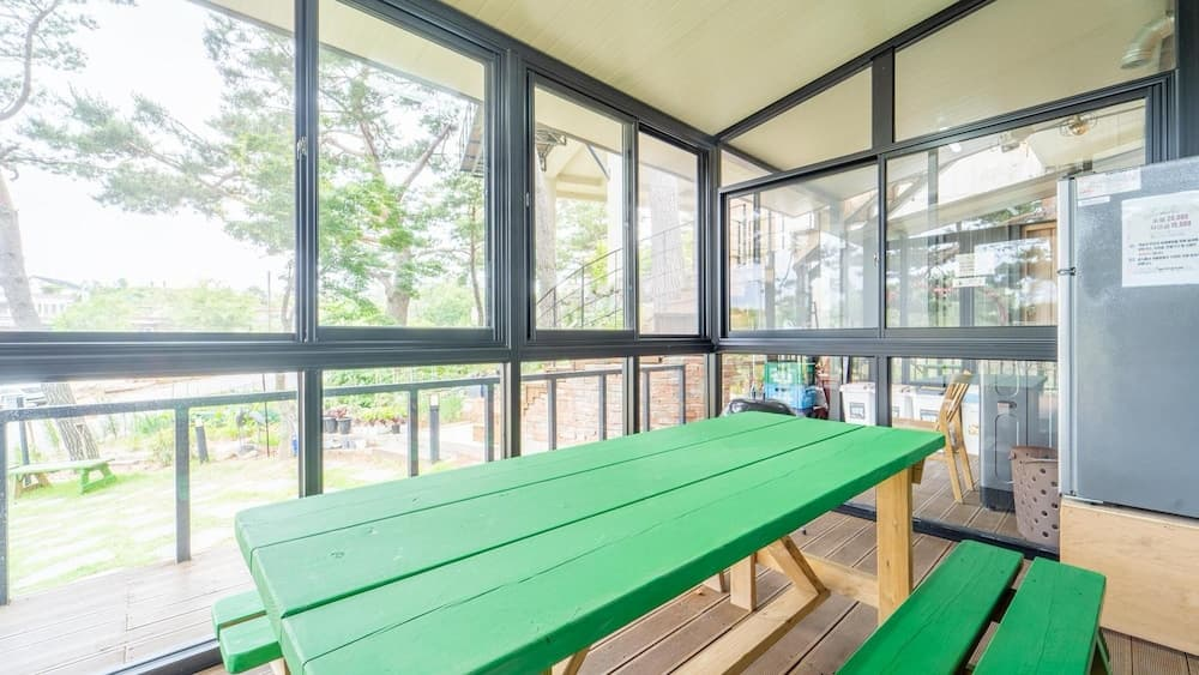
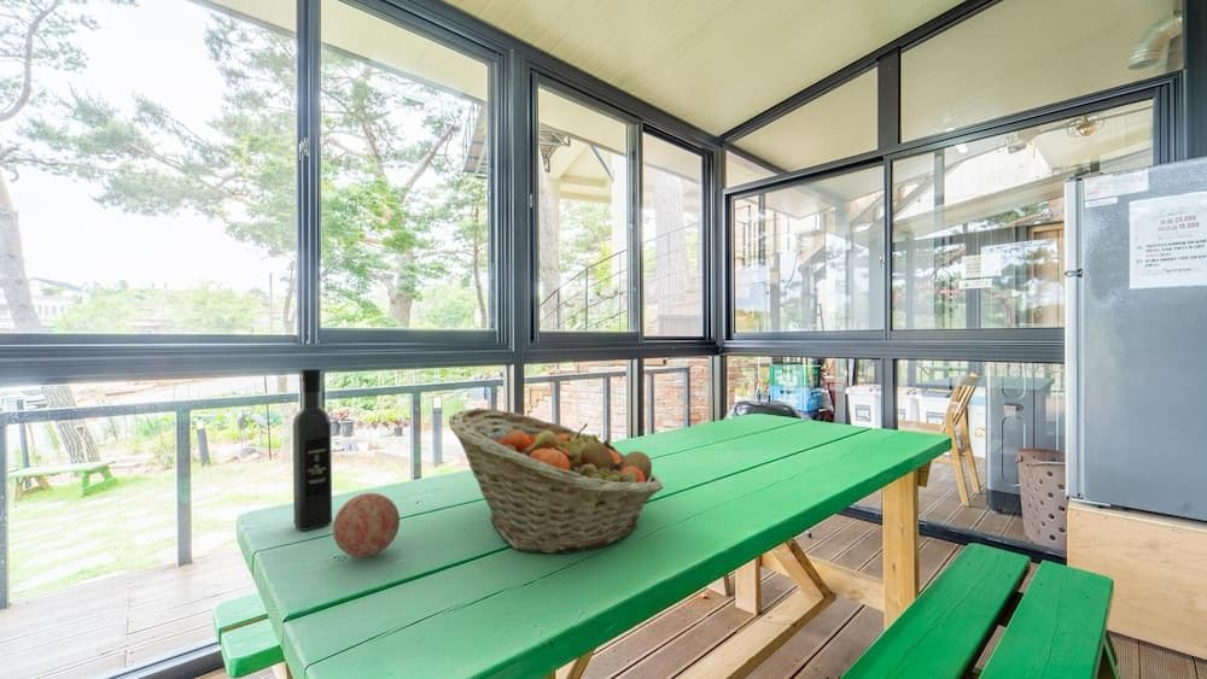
+ wine bottle (311, 446)
+ decorative ball (367, 523)
+ fruit basket (554, 464)
